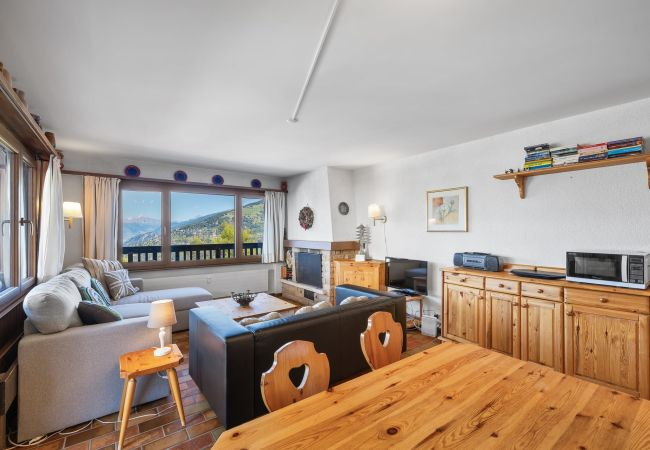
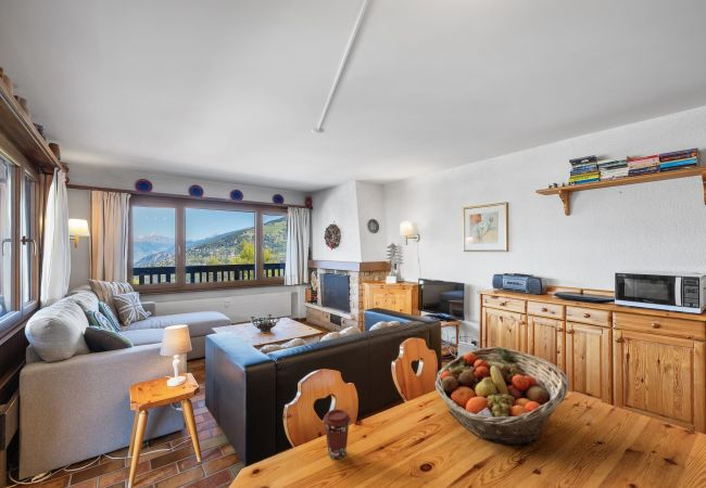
+ coffee cup (337, 434)
+ fruit basket (495, 388)
